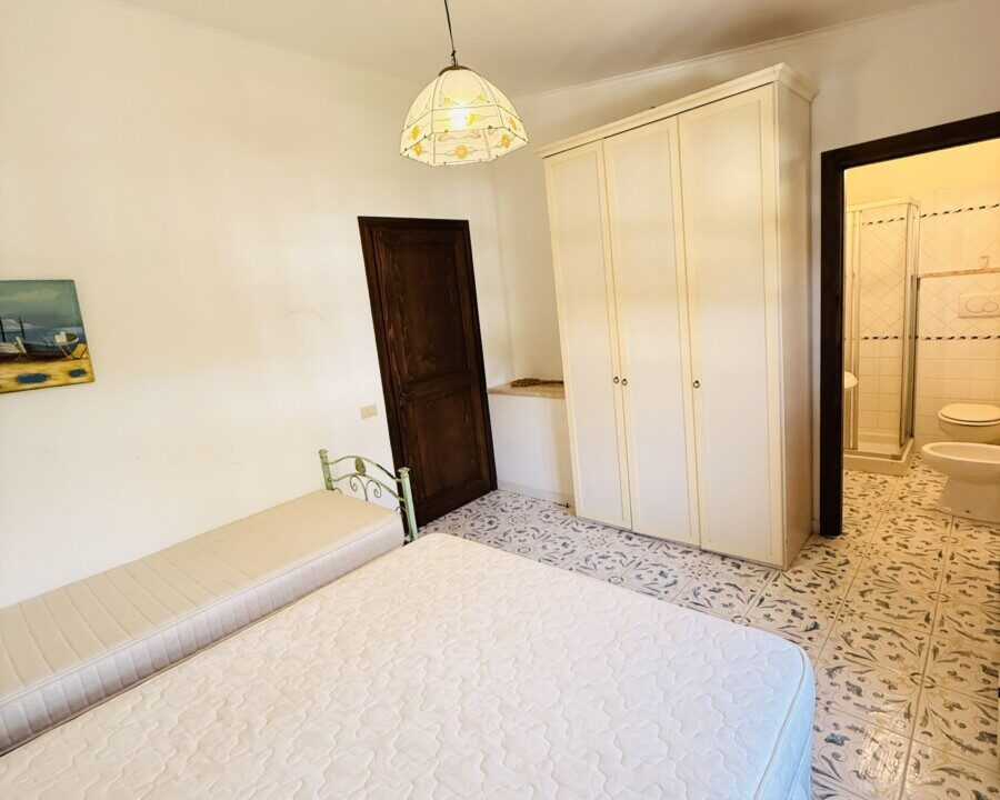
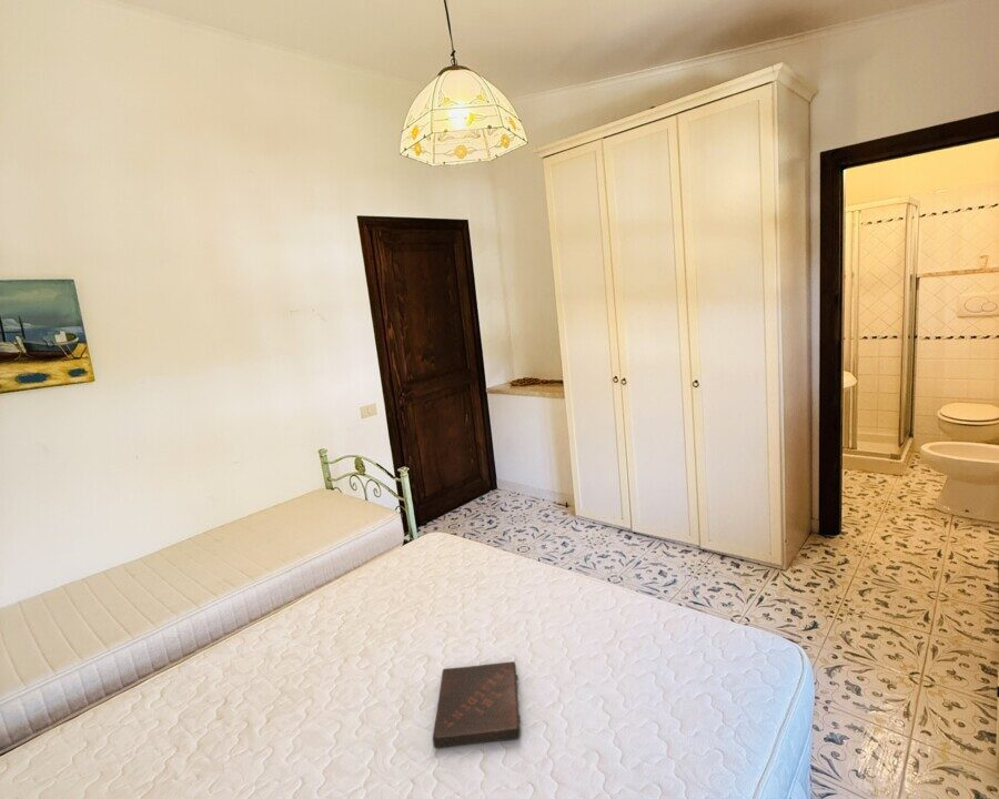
+ book (478, 700)
